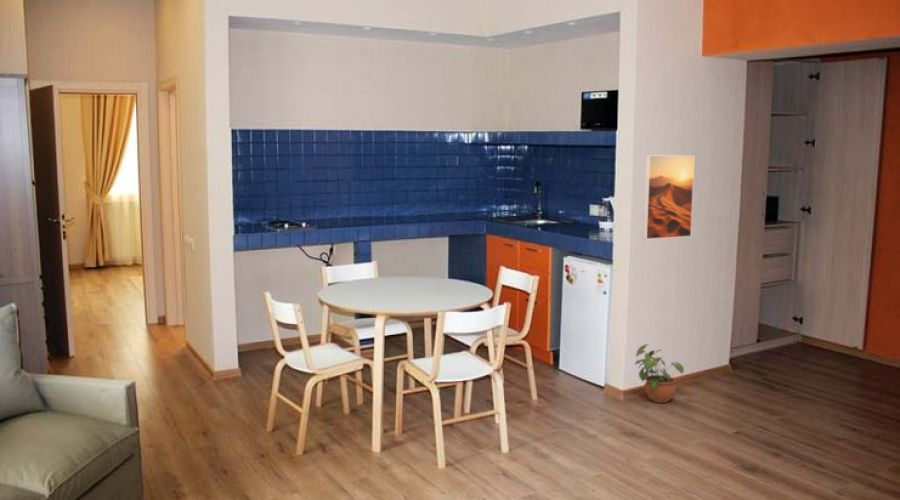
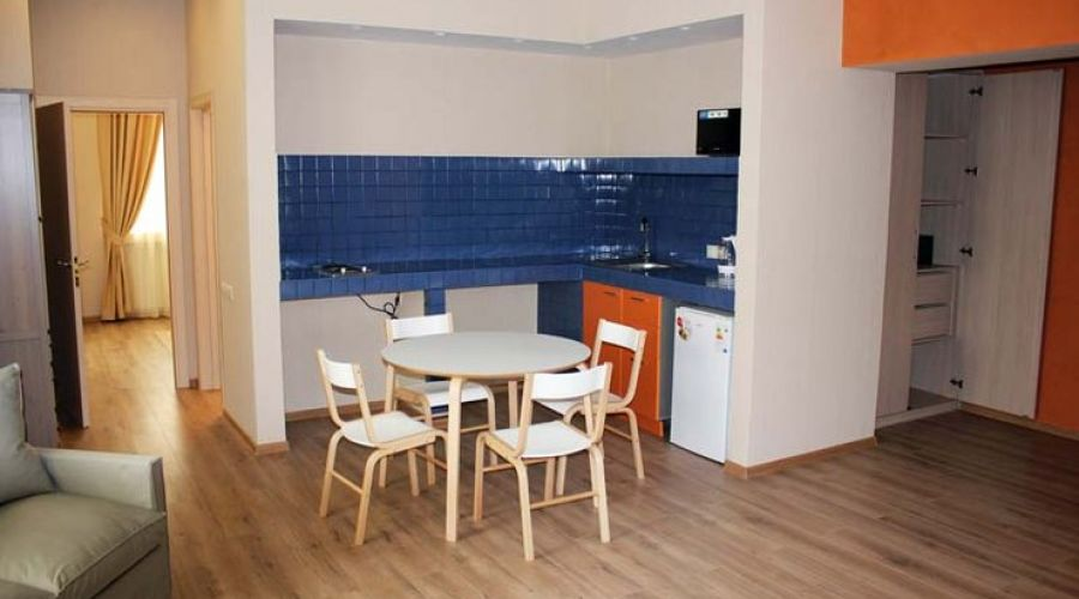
- potted plant (654, 372)
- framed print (669, 196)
